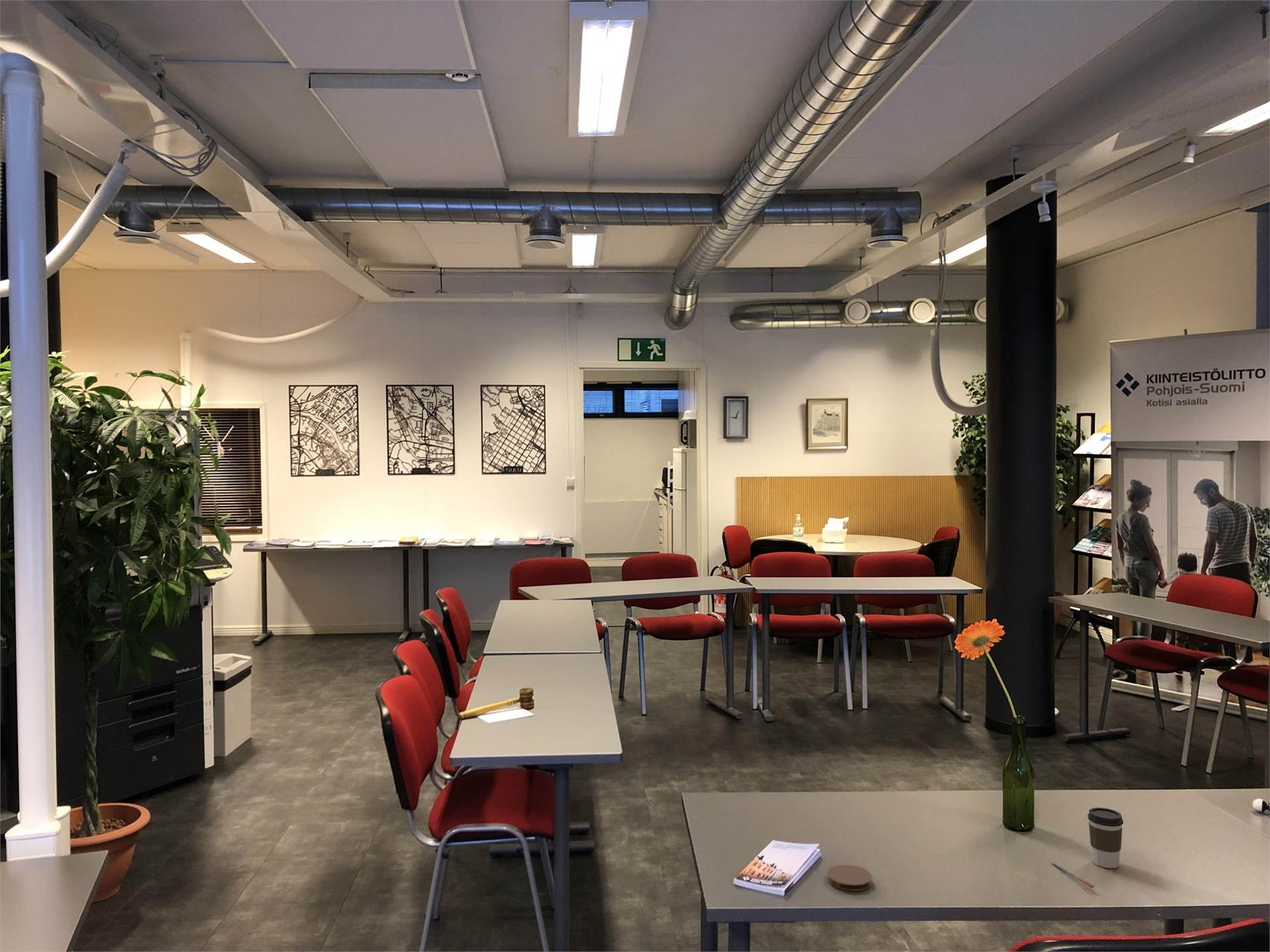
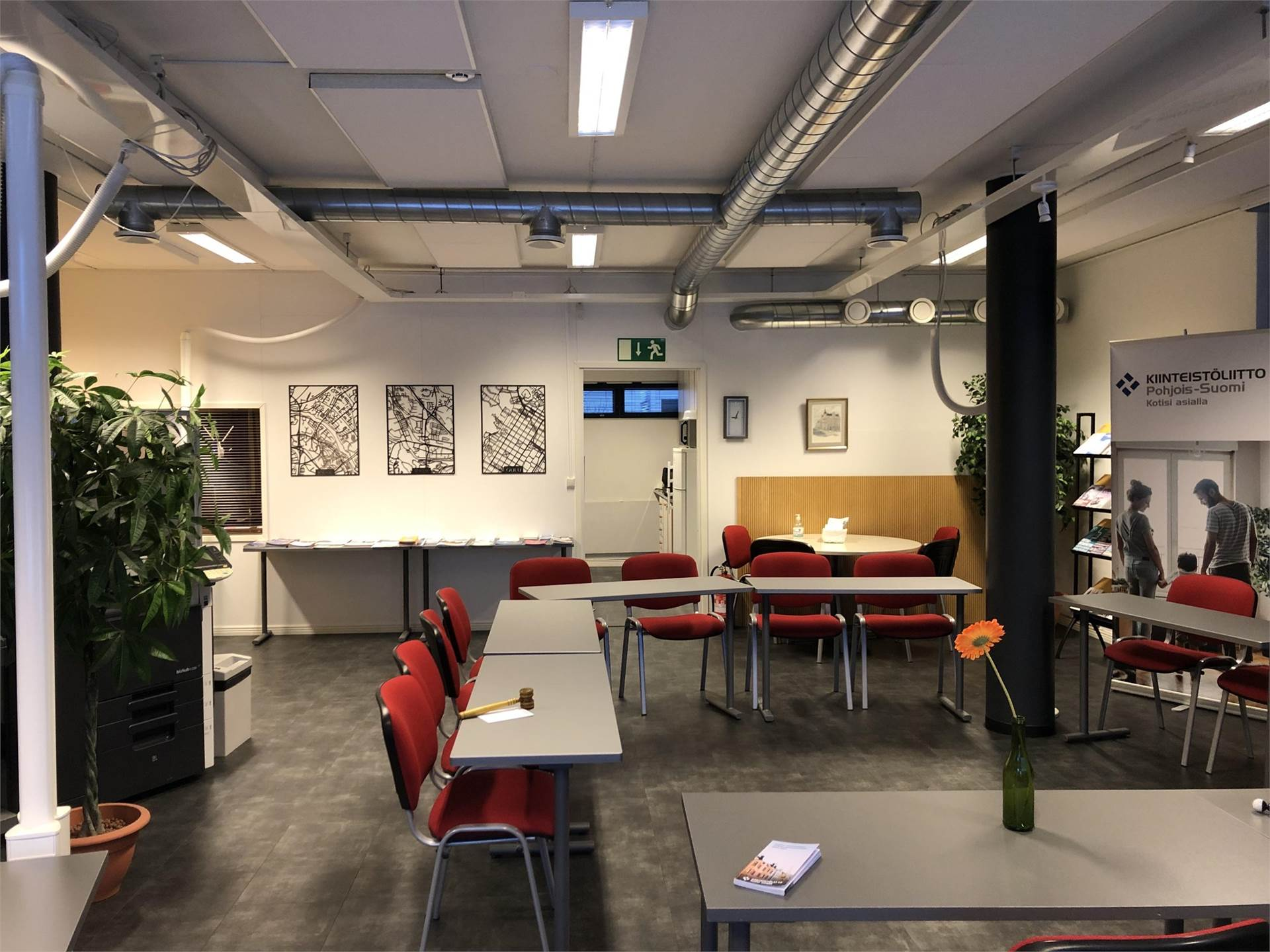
- pen (1072, 874)
- coaster (849, 877)
- coffee cup (1105, 838)
